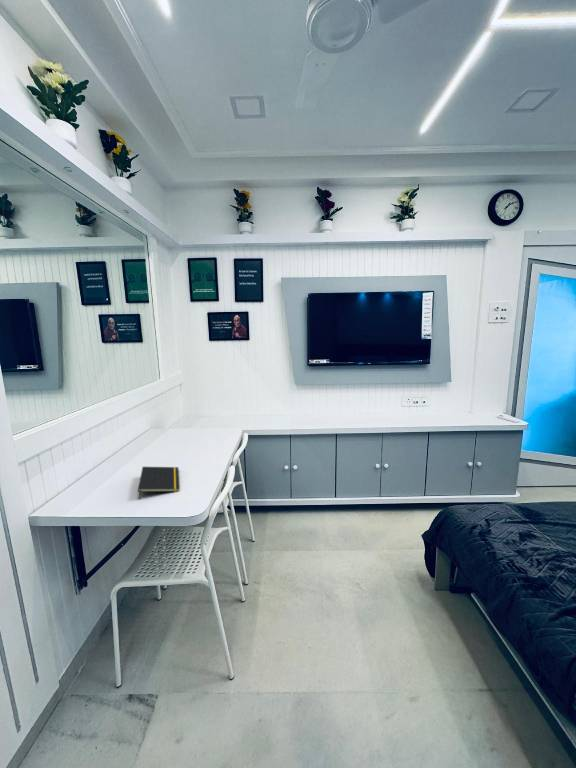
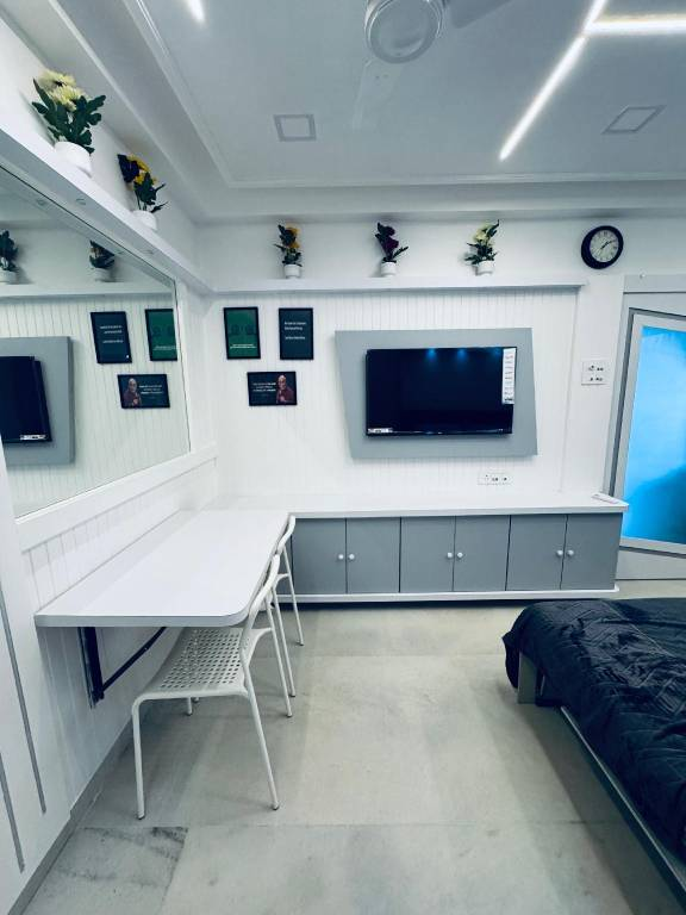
- notepad (159, 478)
